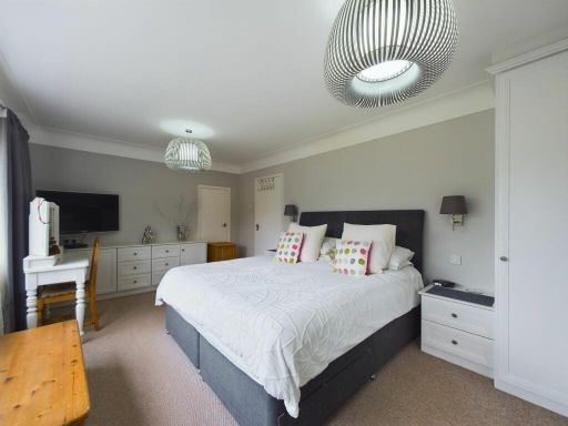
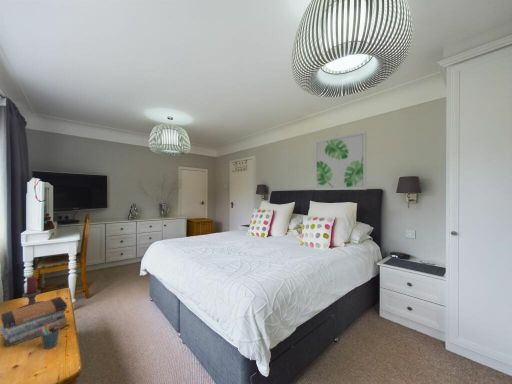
+ book stack (35, 320)
+ wall art (338, 163)
+ pen holder (50, 334)
+ candle holder (32, 294)
